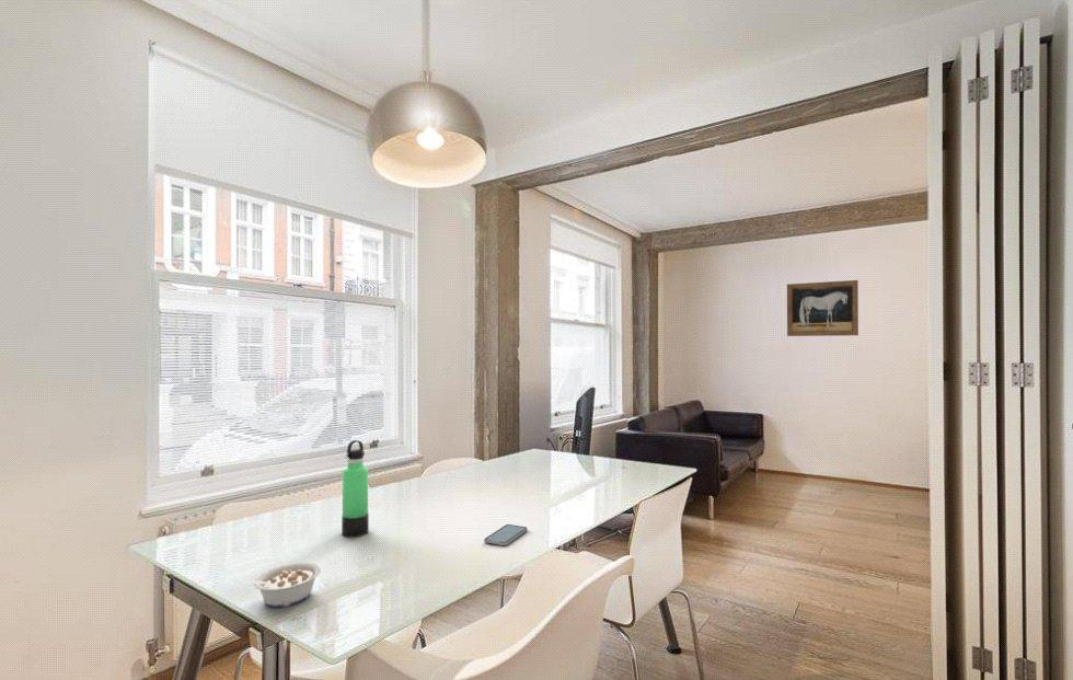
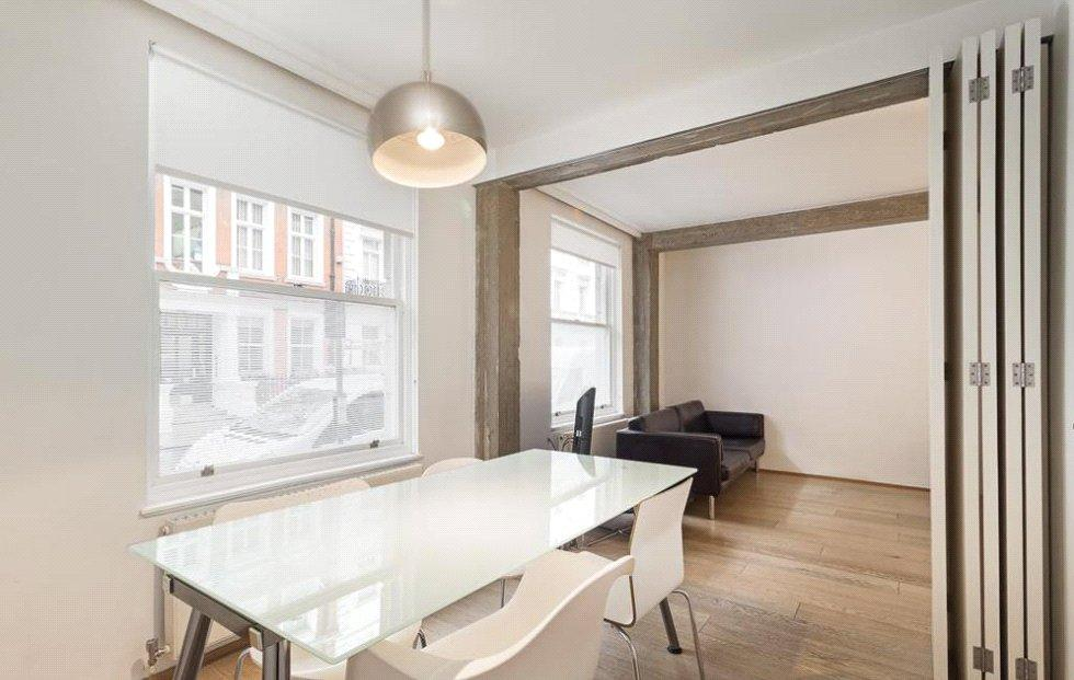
- legume (286, 585)
- thermos bottle (355, 486)
- wall art (821, 309)
- smartphone (506, 534)
